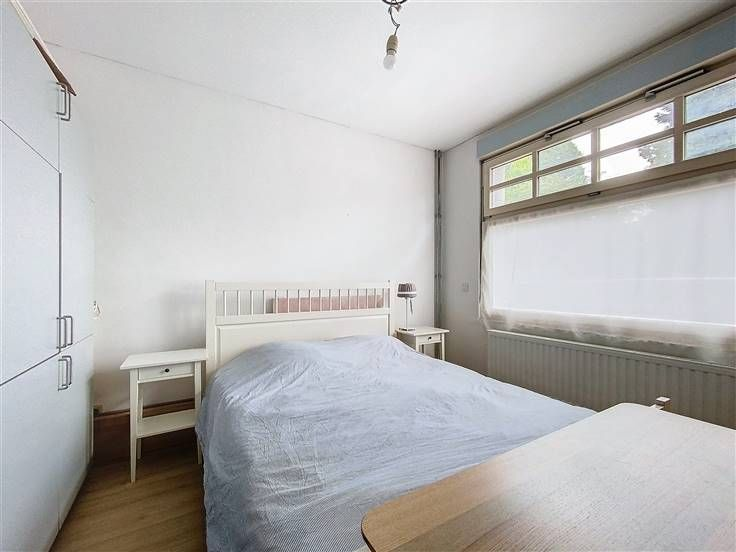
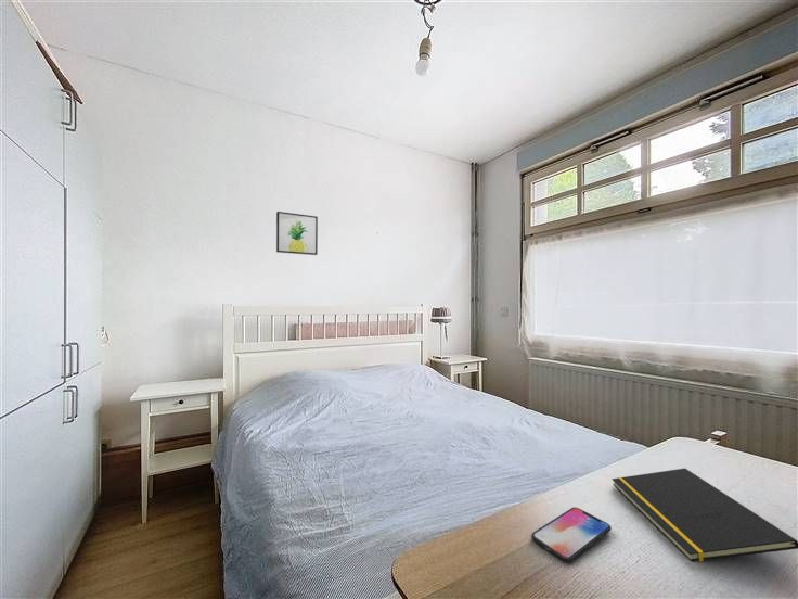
+ notepad (687, 507)
+ smartphone (571, 532)
+ wall art (297, 233)
